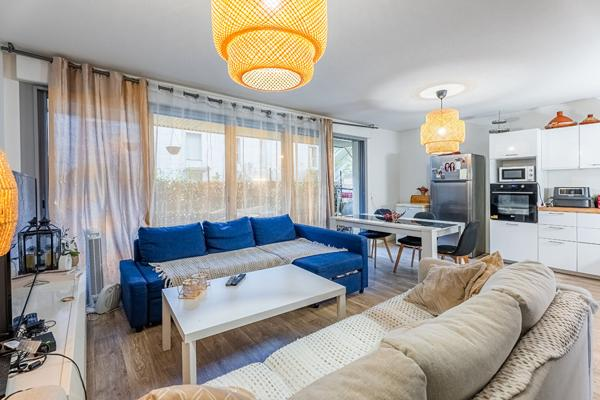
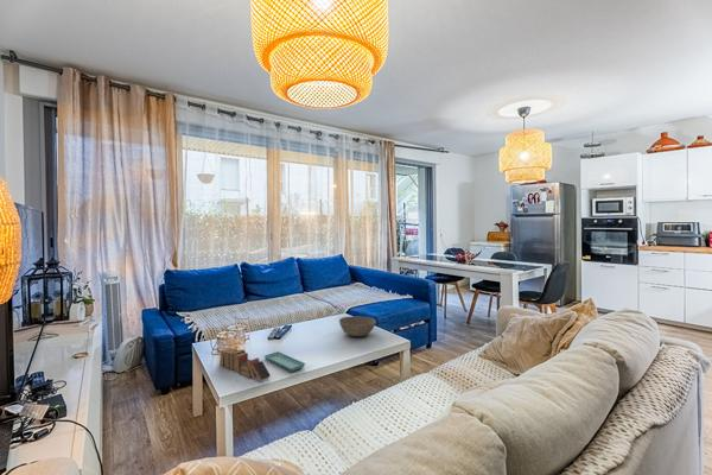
+ bowl (357, 327)
+ saucer (284, 361)
+ book (243, 362)
